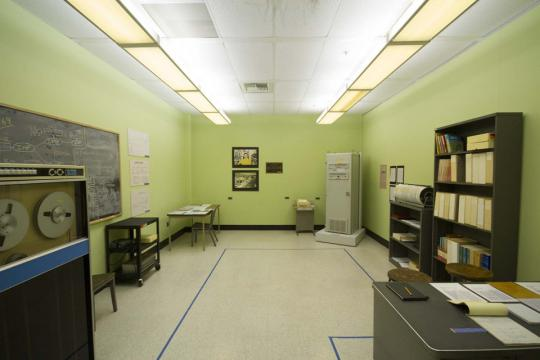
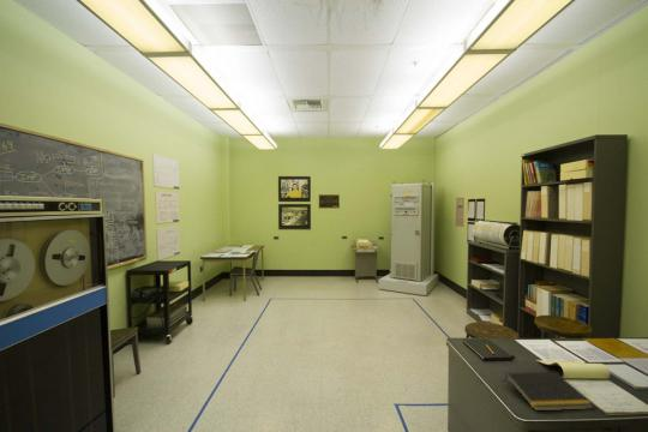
+ notepad (546, 389)
